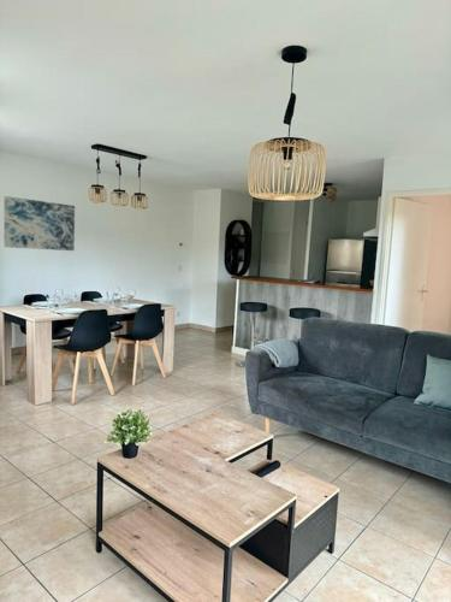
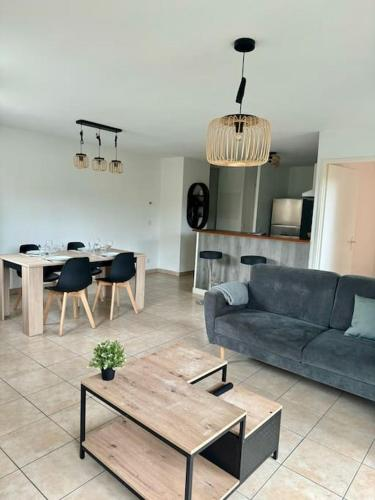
- wall art (41, 225)
